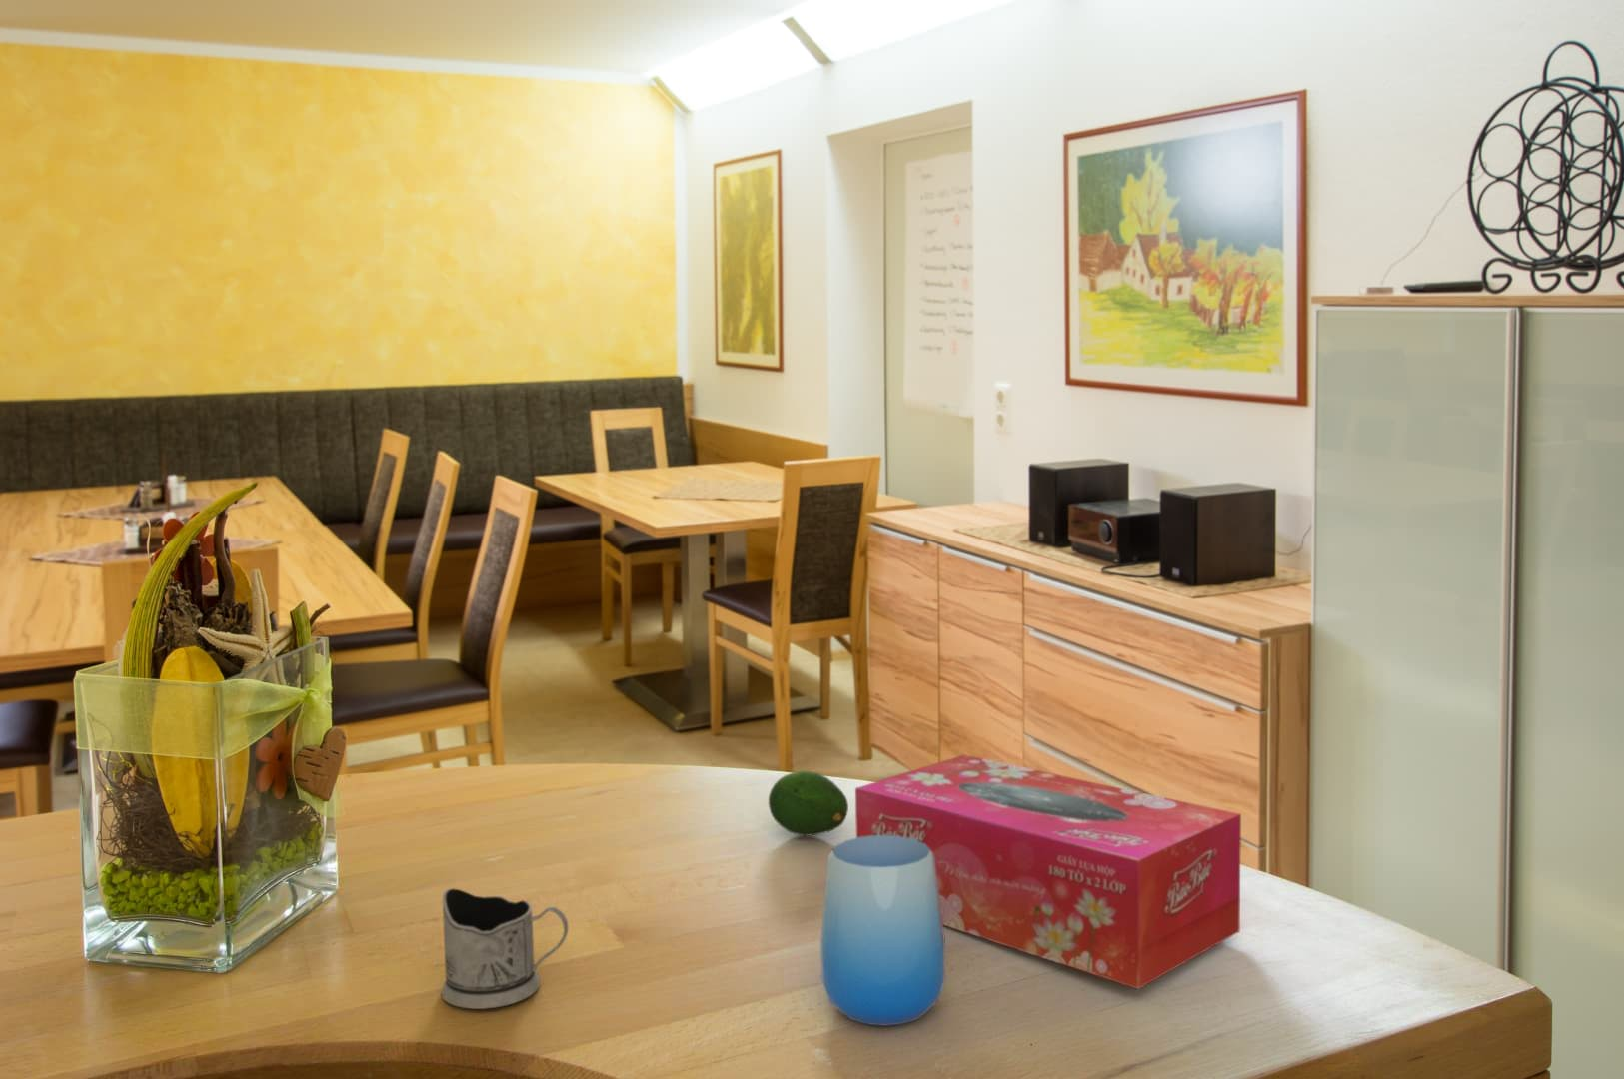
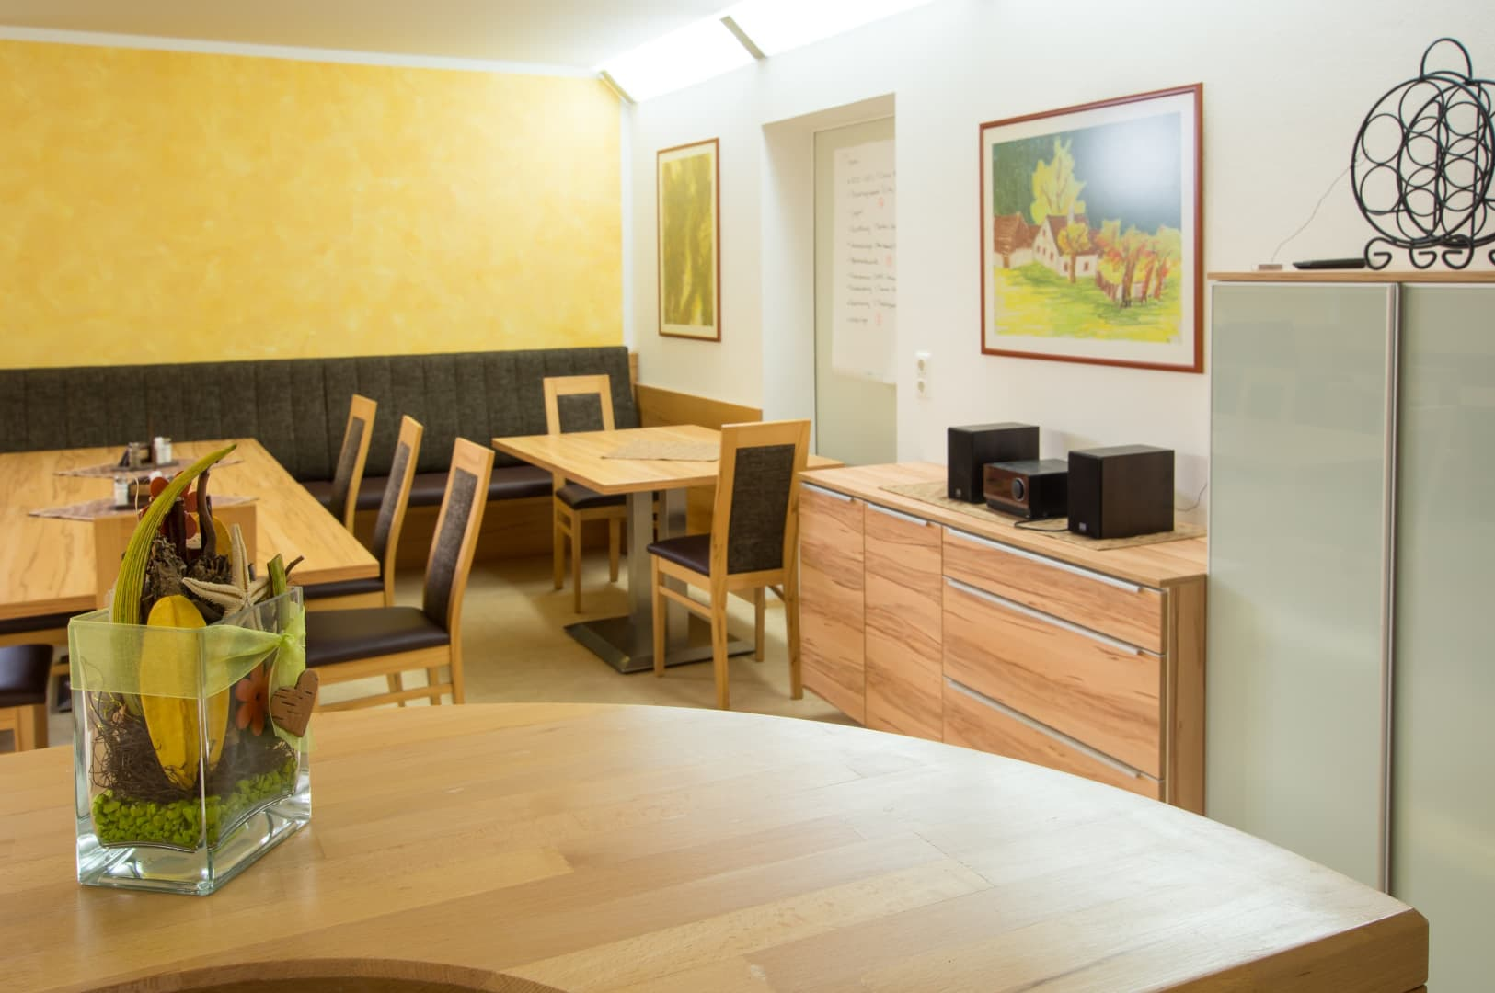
- tissue box (1041, 857)
- tea glass holder (505, 941)
- cup (882, 928)
- fruit (807, 802)
